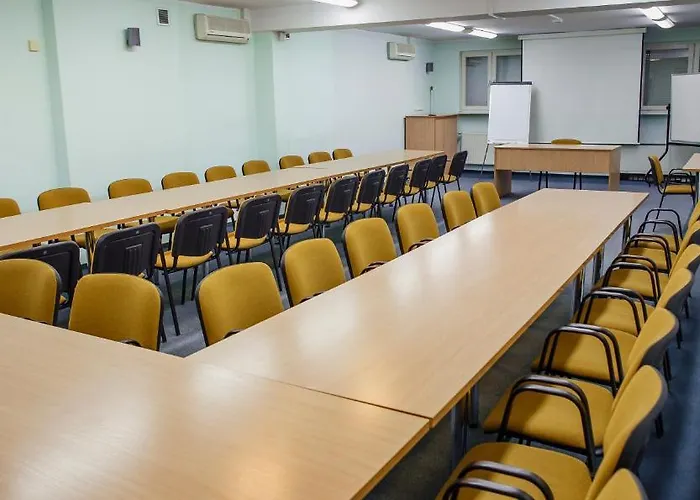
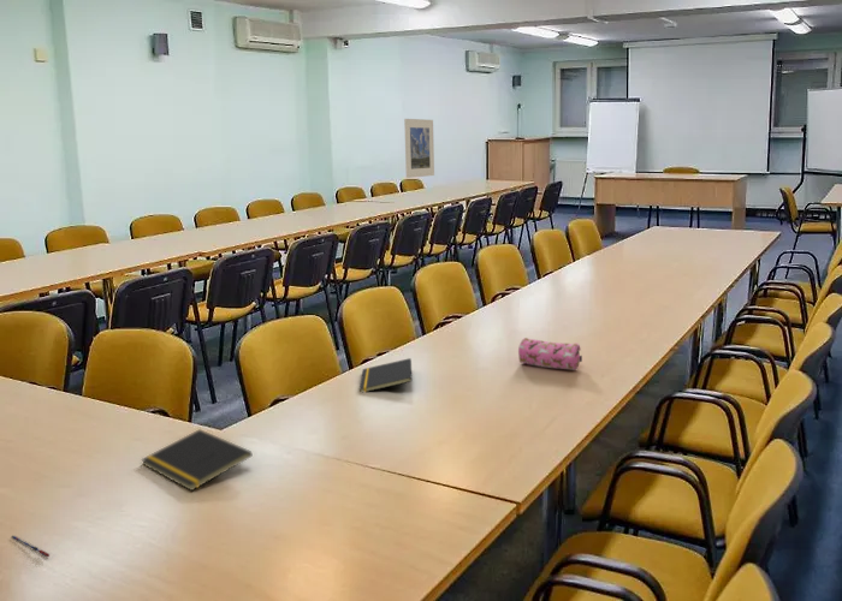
+ pencil case (549, 352)
+ pen (29, 545)
+ notepad (195, 457)
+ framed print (420, 148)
+ notepad (386, 375)
